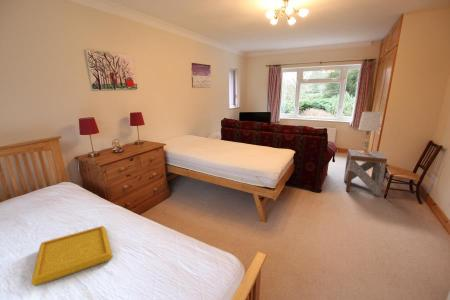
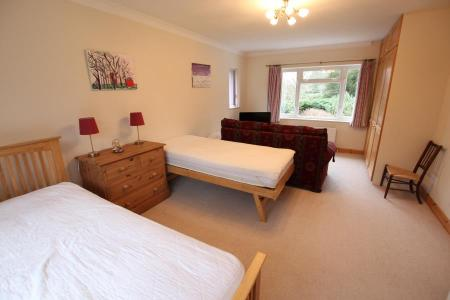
- serving tray (74, 250)
- table lamp (368, 133)
- side table (363, 171)
